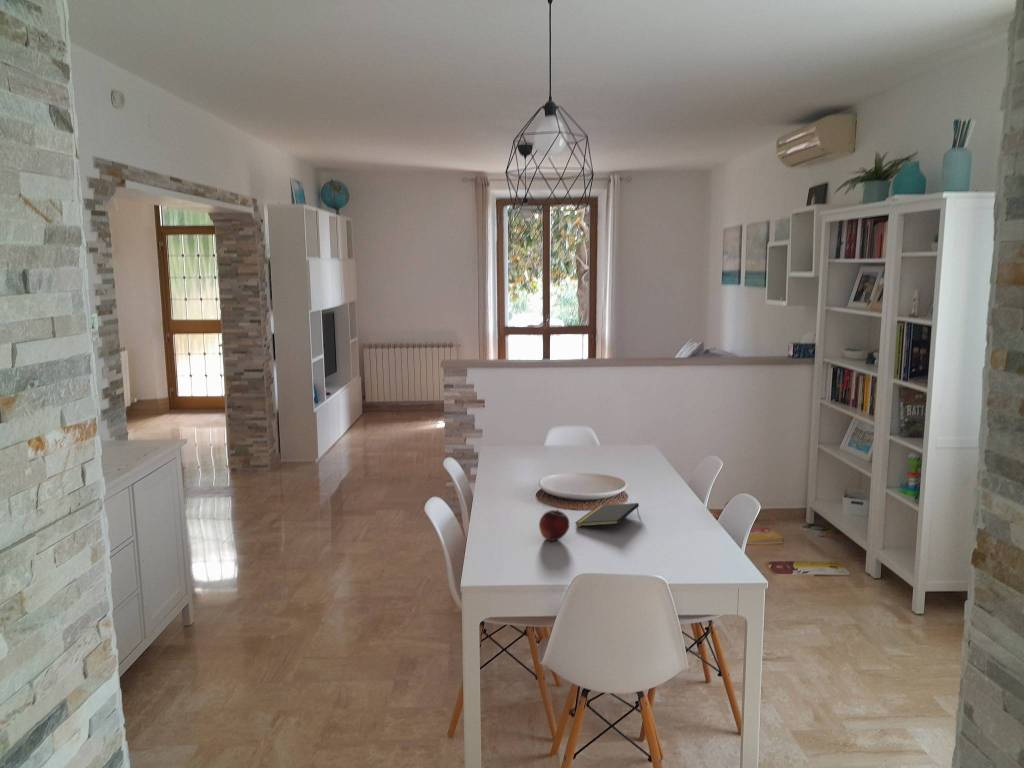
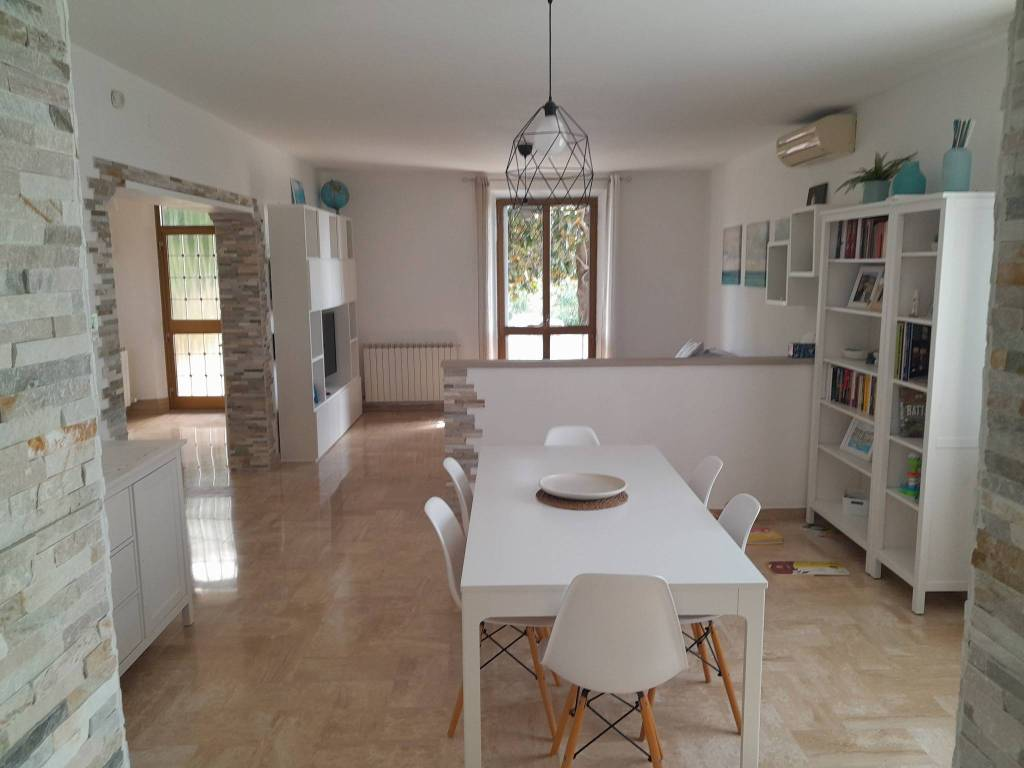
- fruit (554, 524)
- notepad (607, 514)
